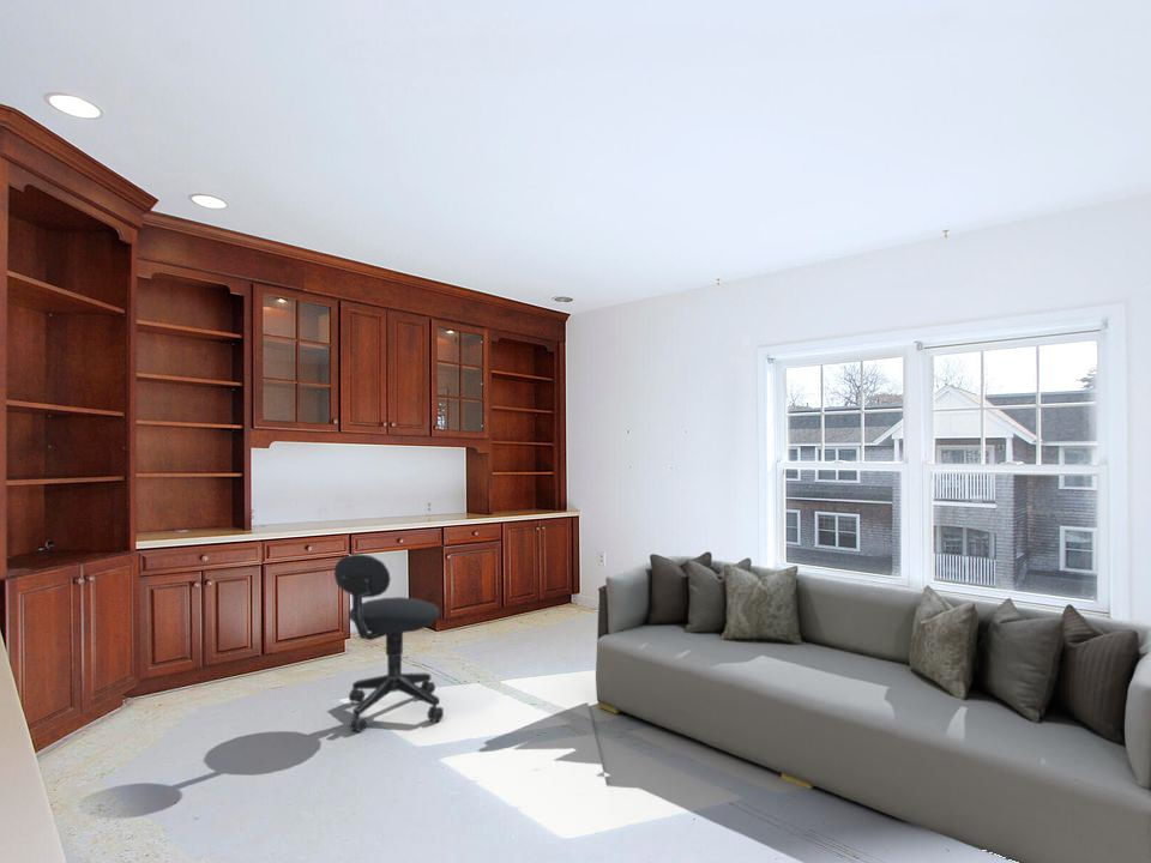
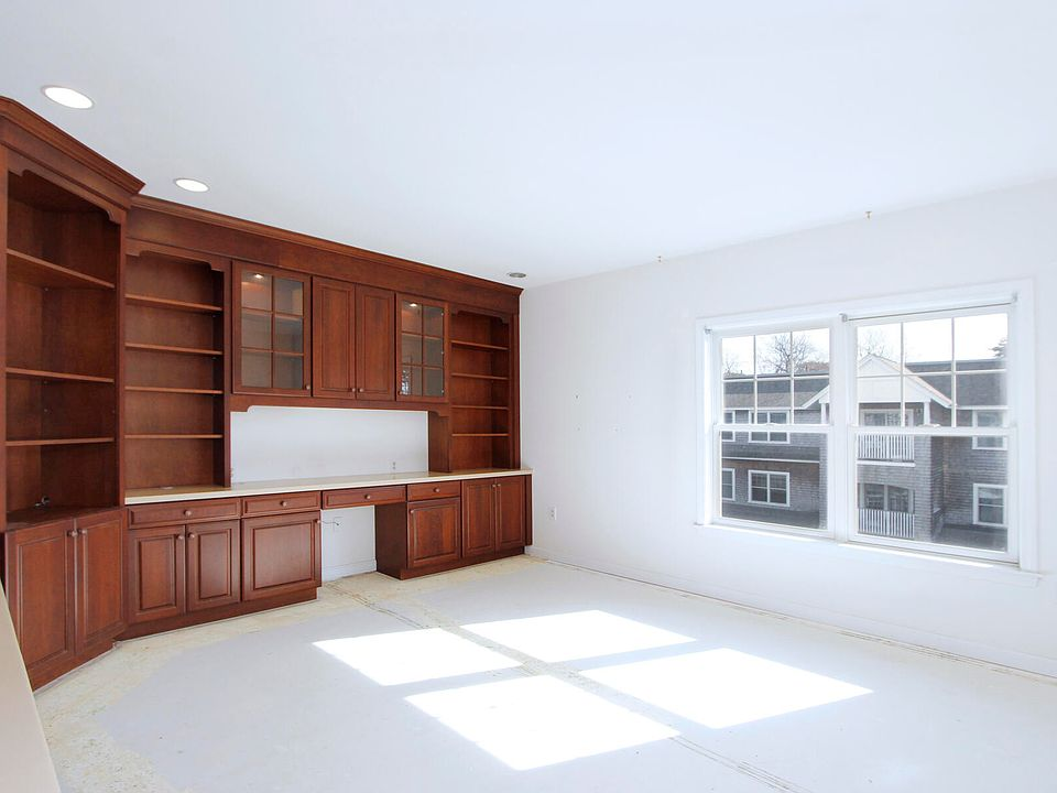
- sofa (833, 668)
- office chair (394, 629)
